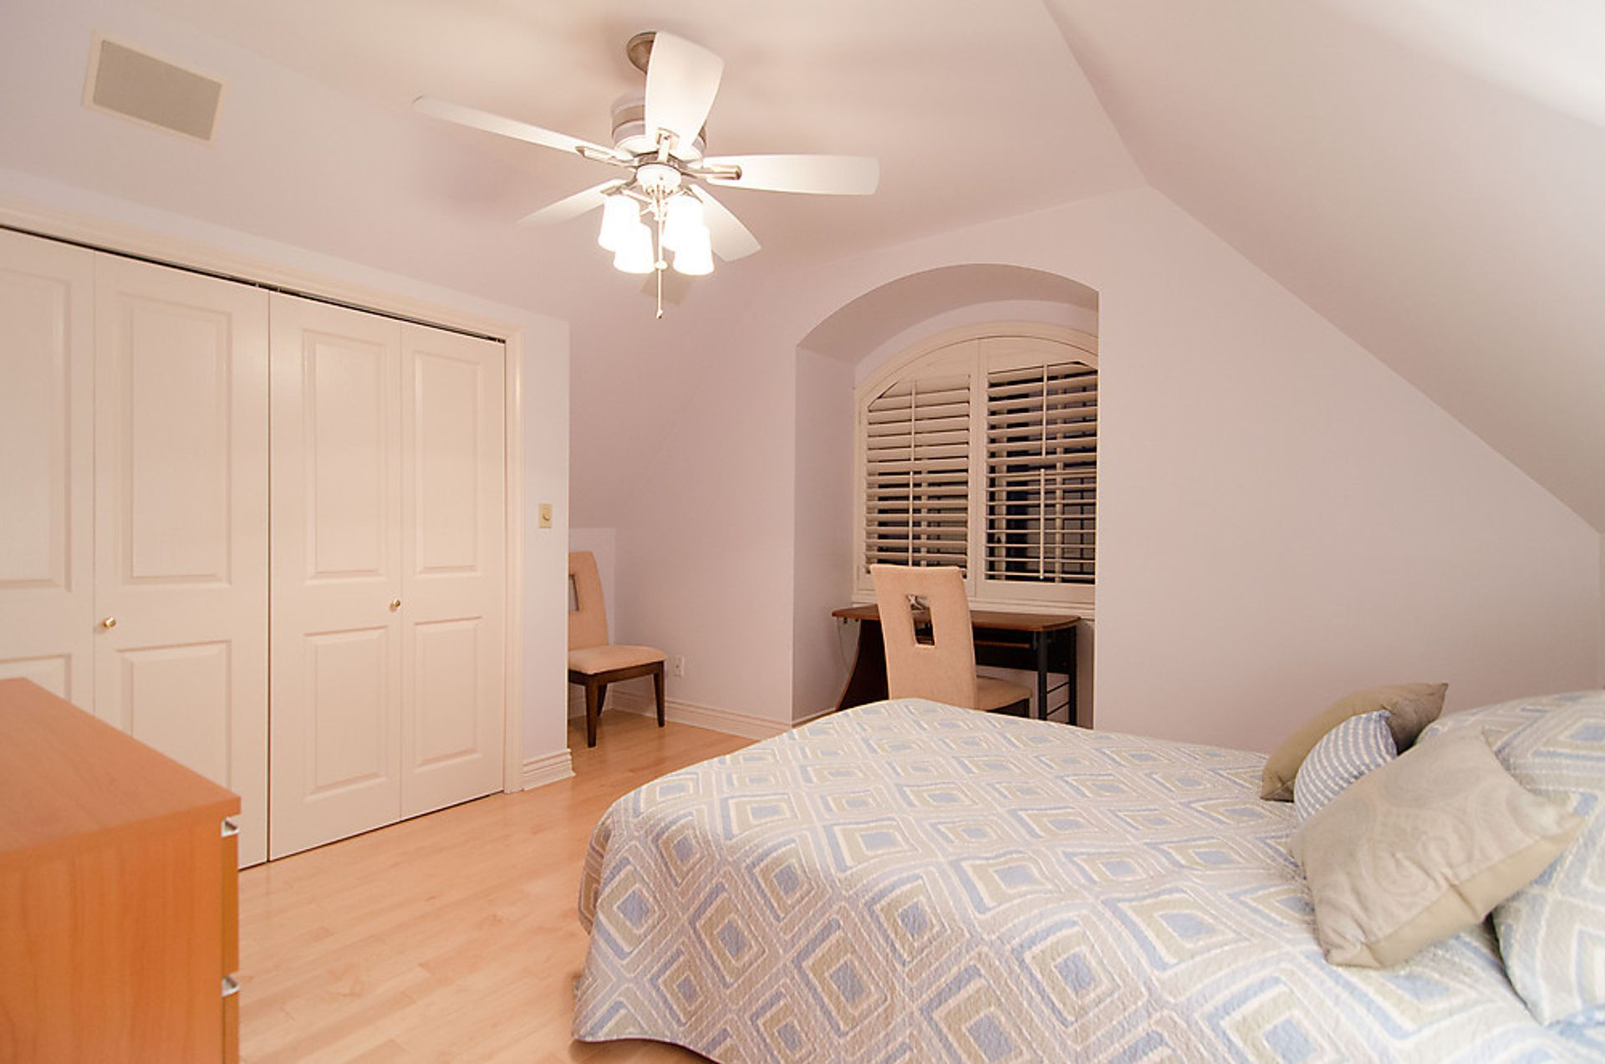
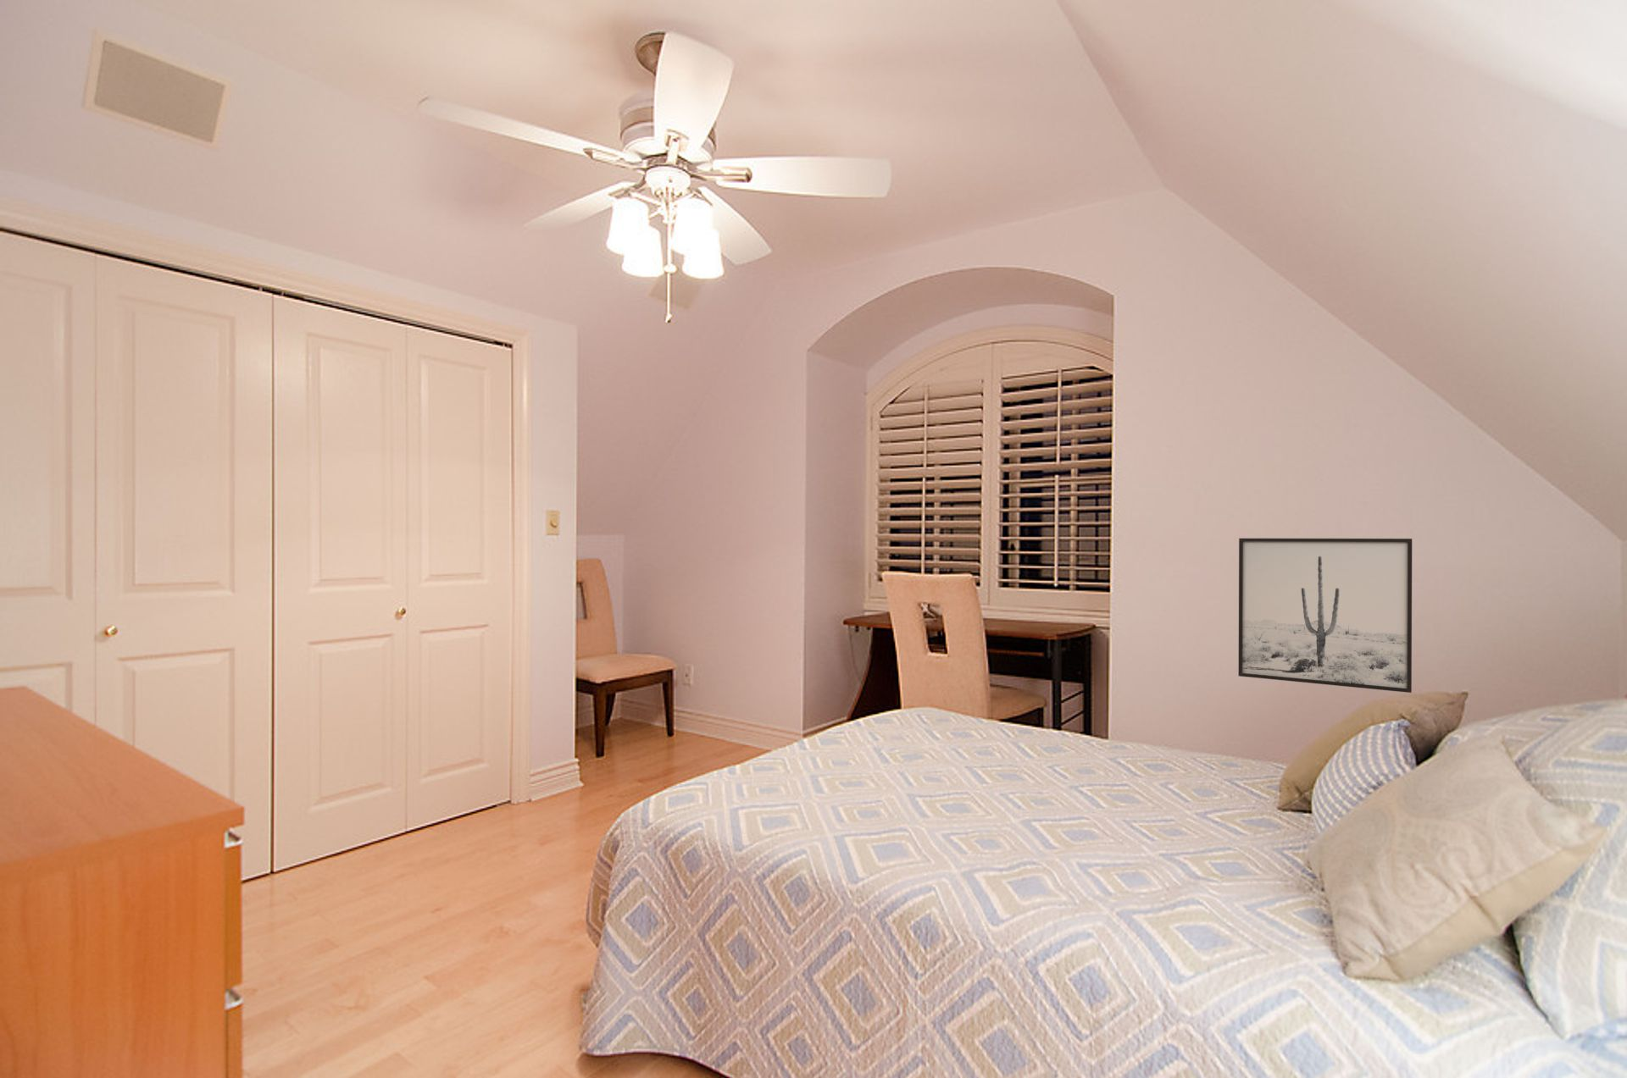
+ wall art (1320, 610)
